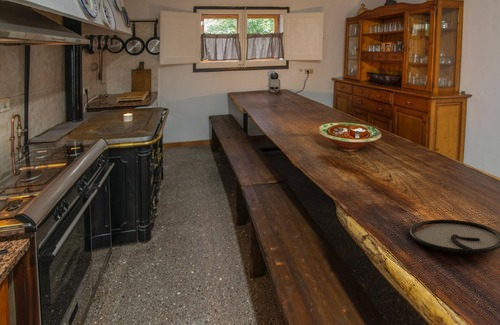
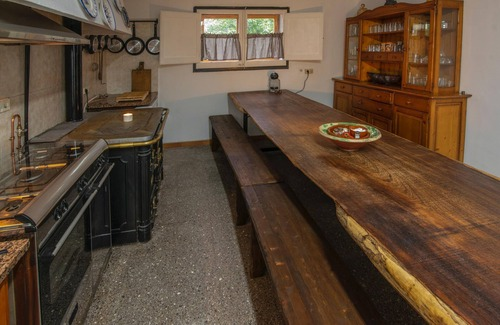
- plate (454, 234)
